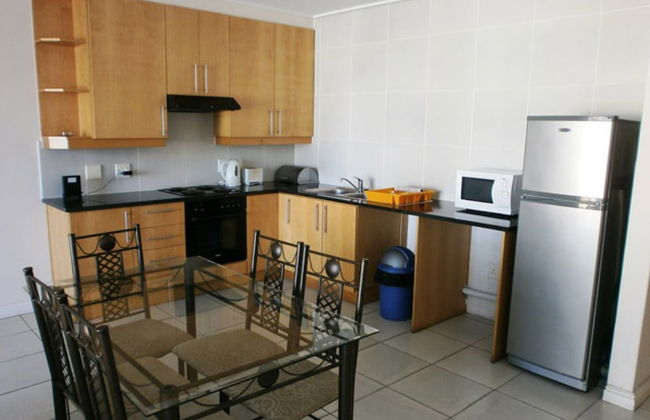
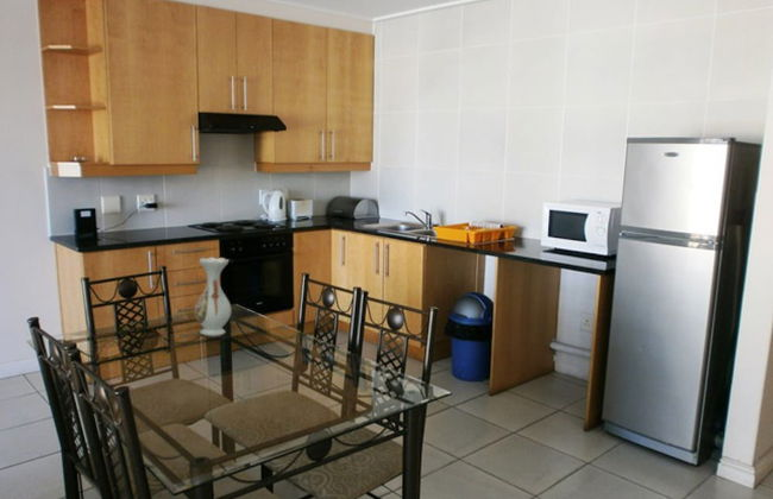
+ vase (212, 296)
